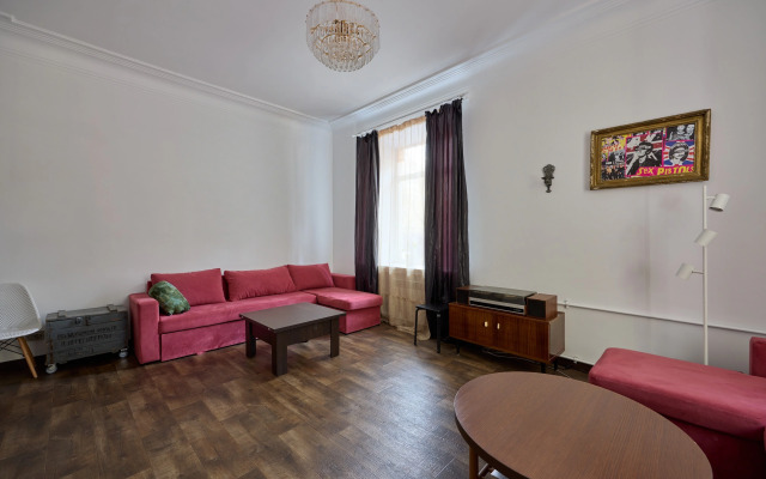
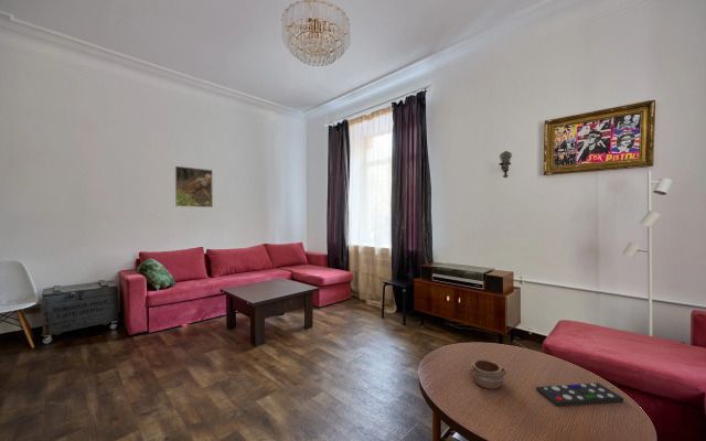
+ remote control (578, 392)
+ pottery (486, 373)
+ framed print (194, 187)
